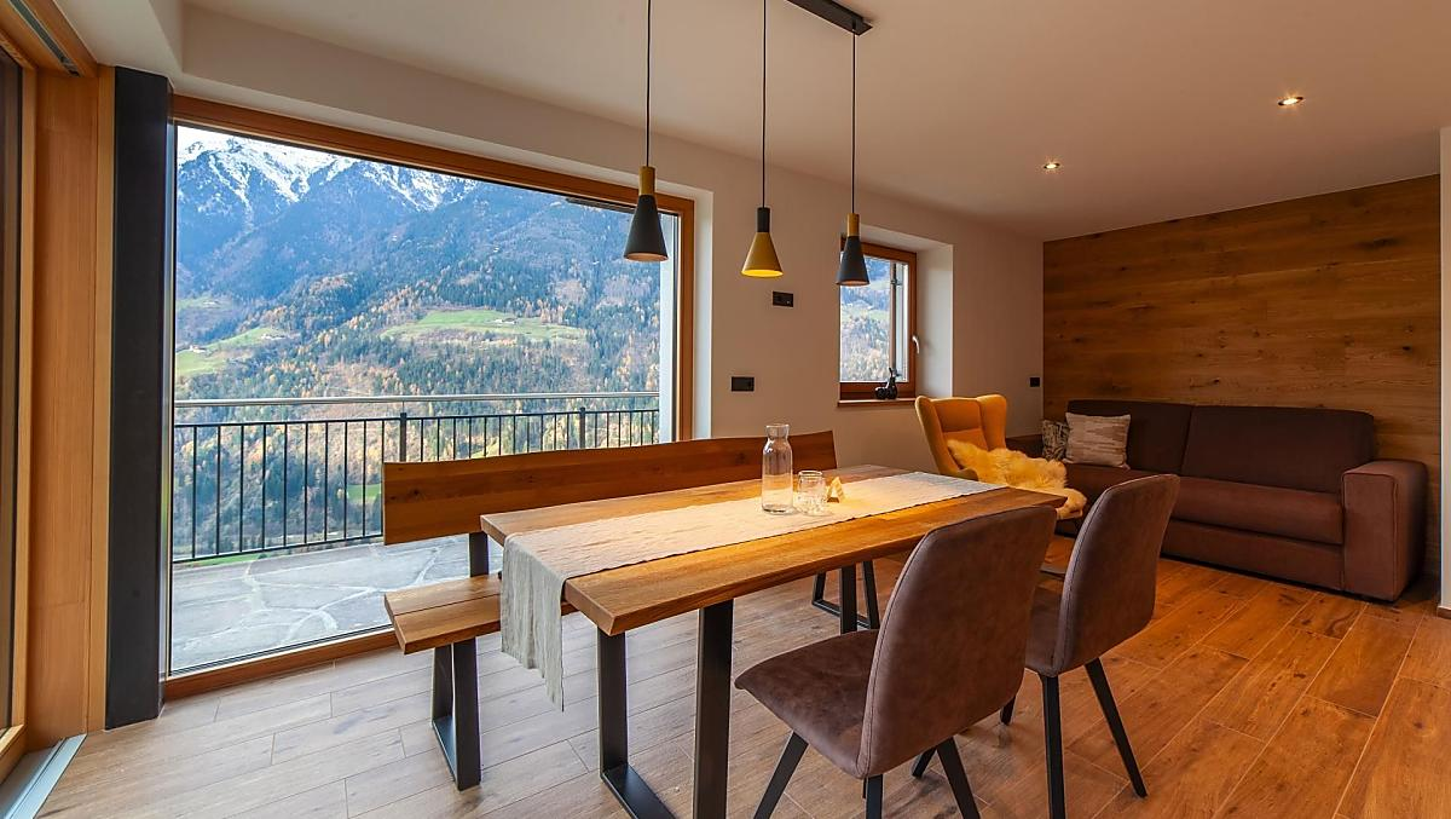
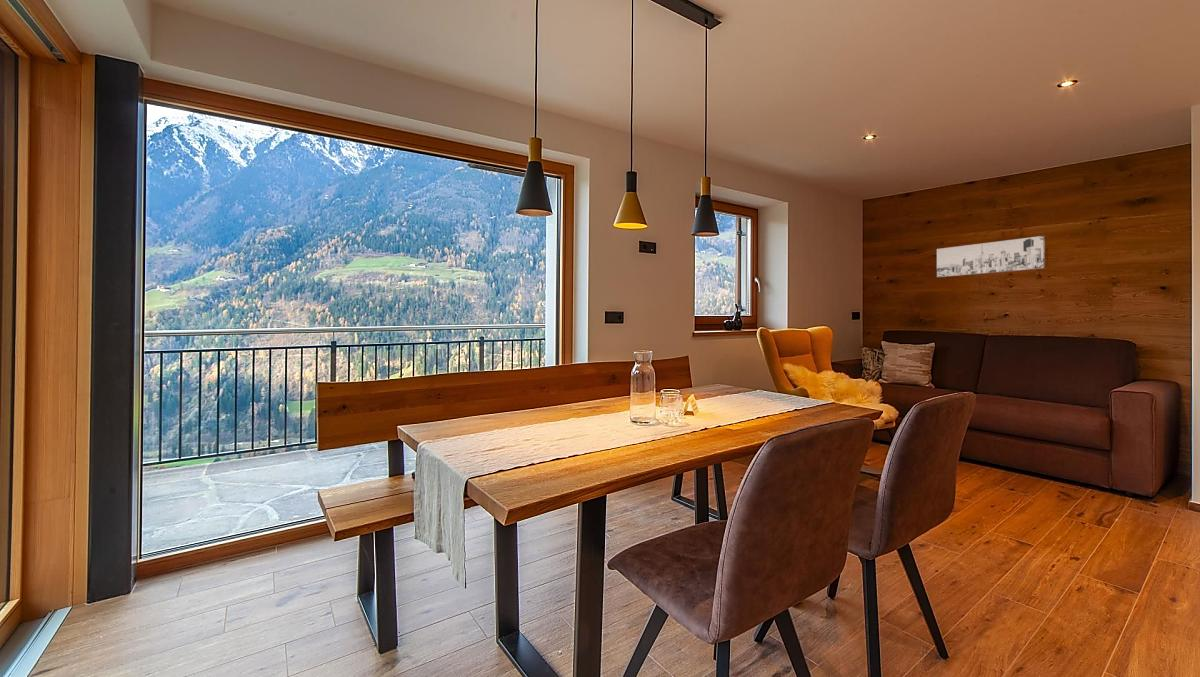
+ wall art (987, 258)
